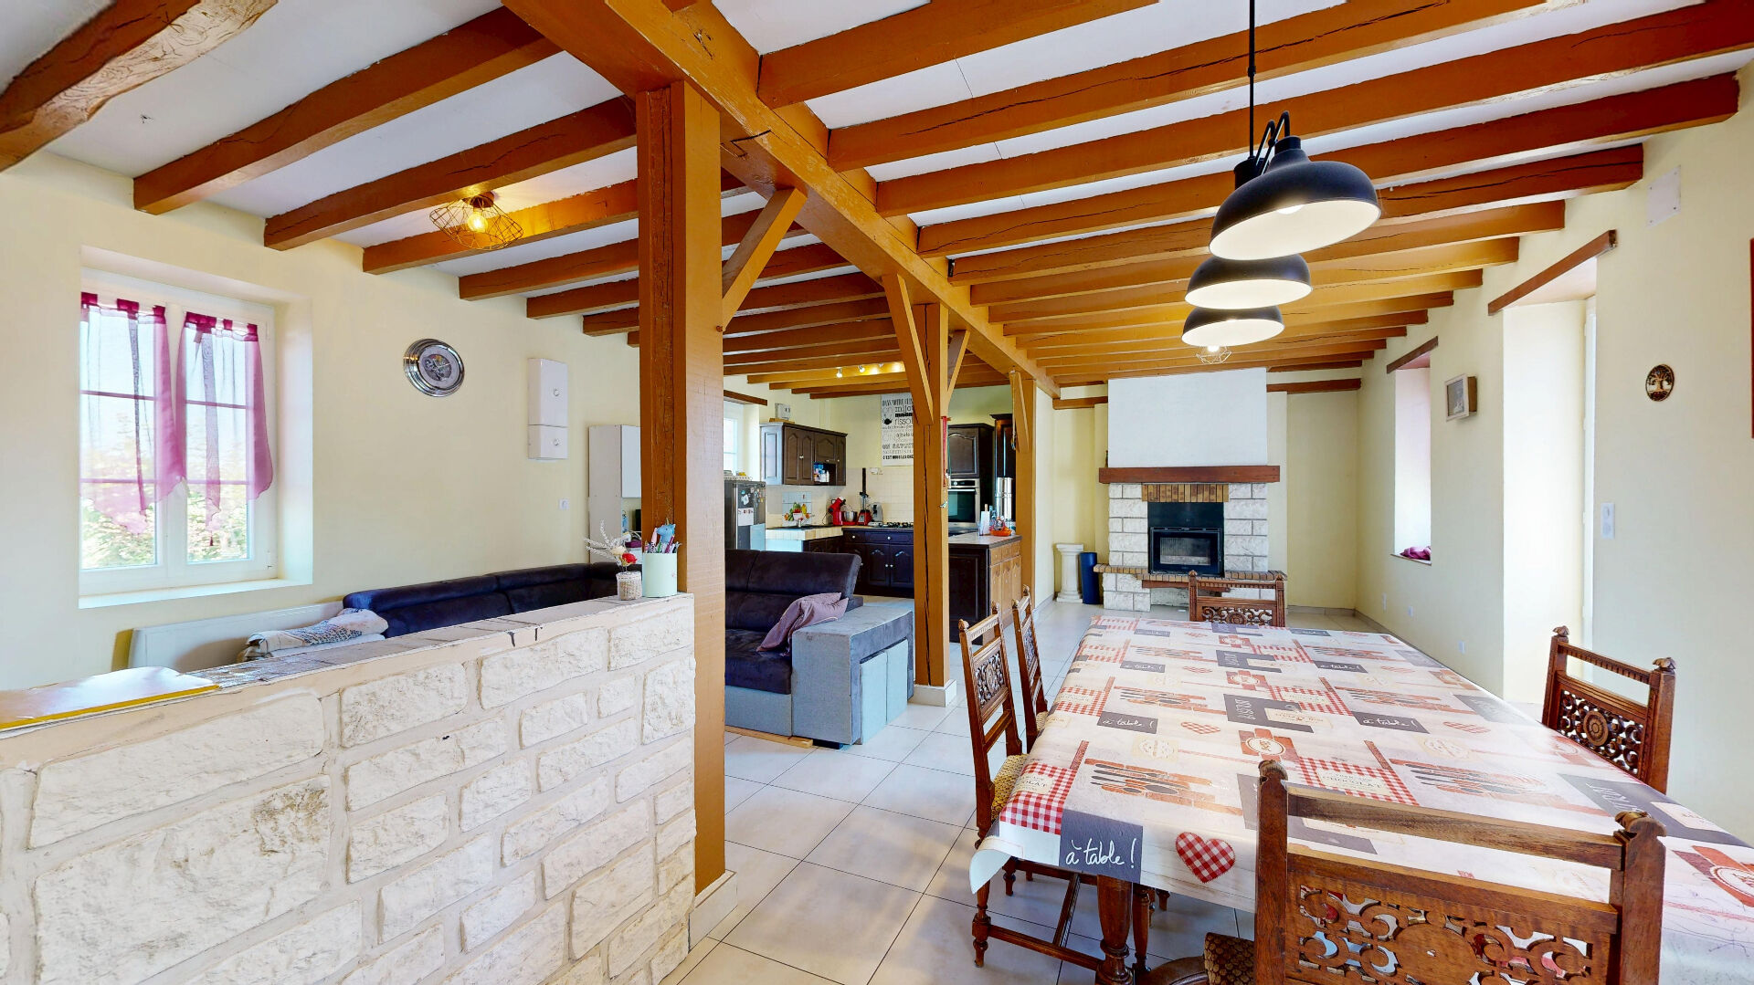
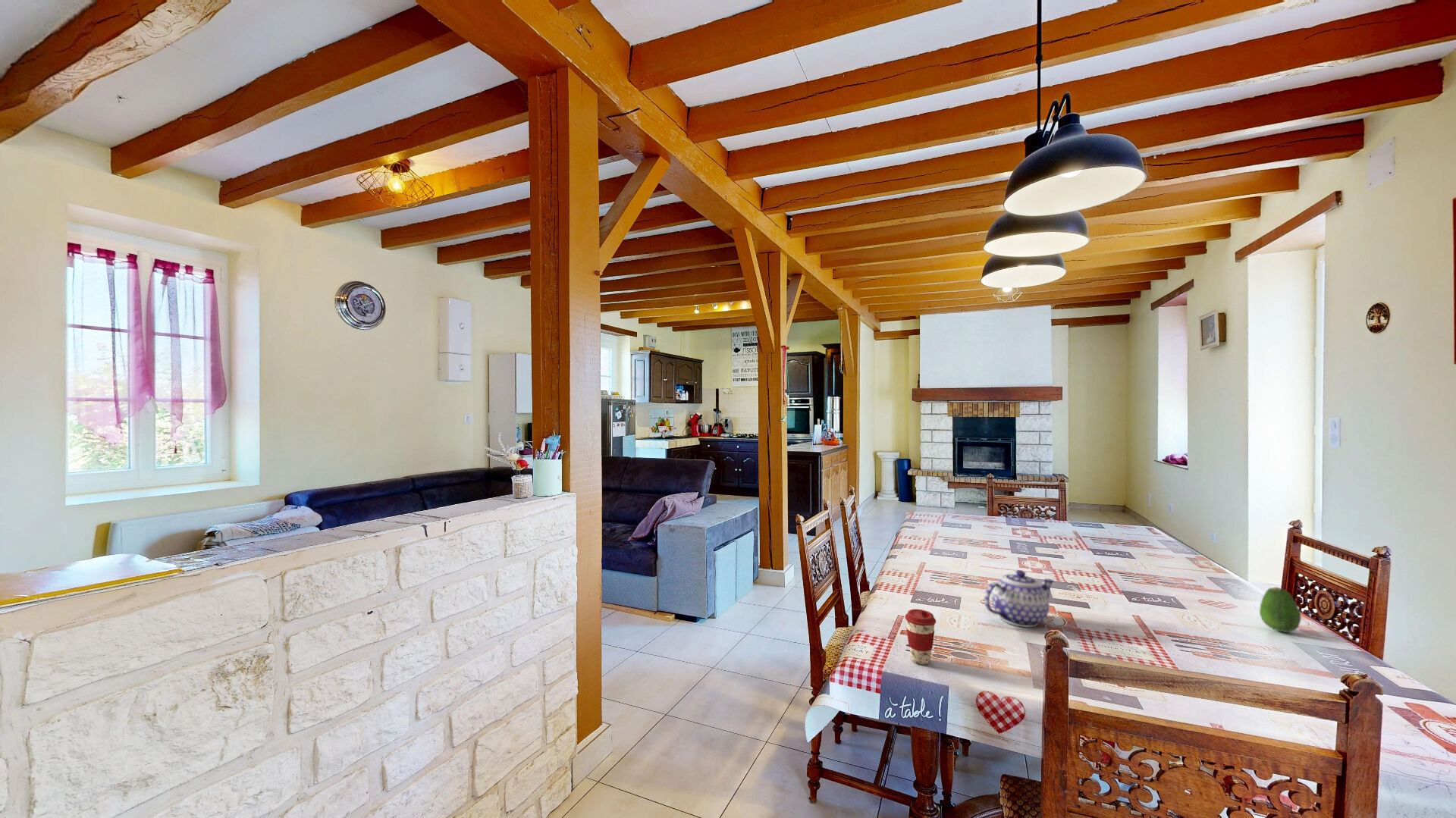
+ teapot (1019, 595)
+ fruit (1279, 610)
+ coffee cup (920, 637)
